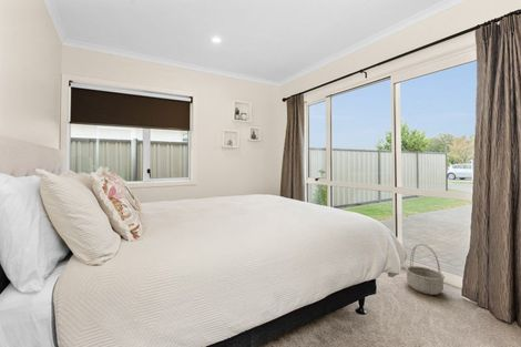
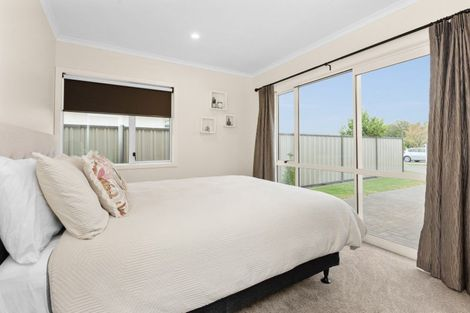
- basket (423, 267)
